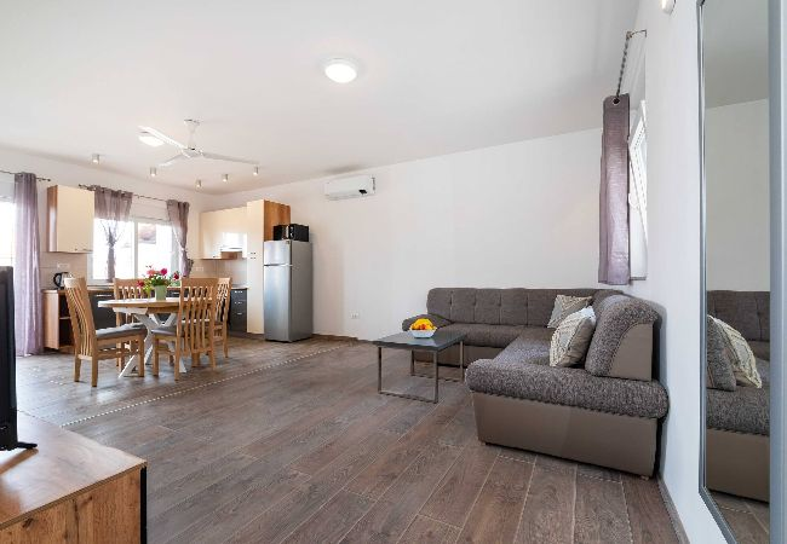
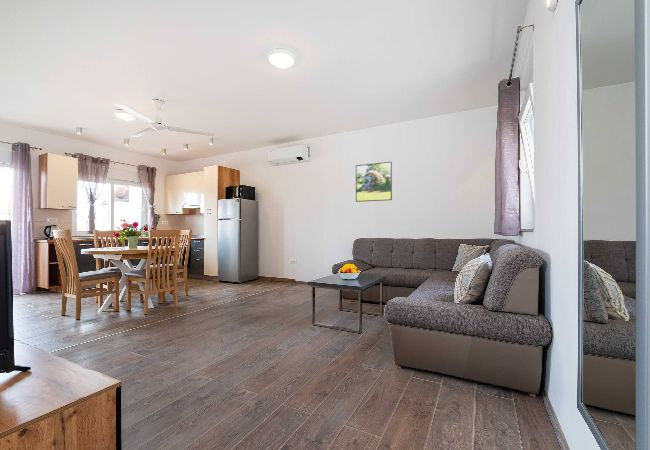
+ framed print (373, 182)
